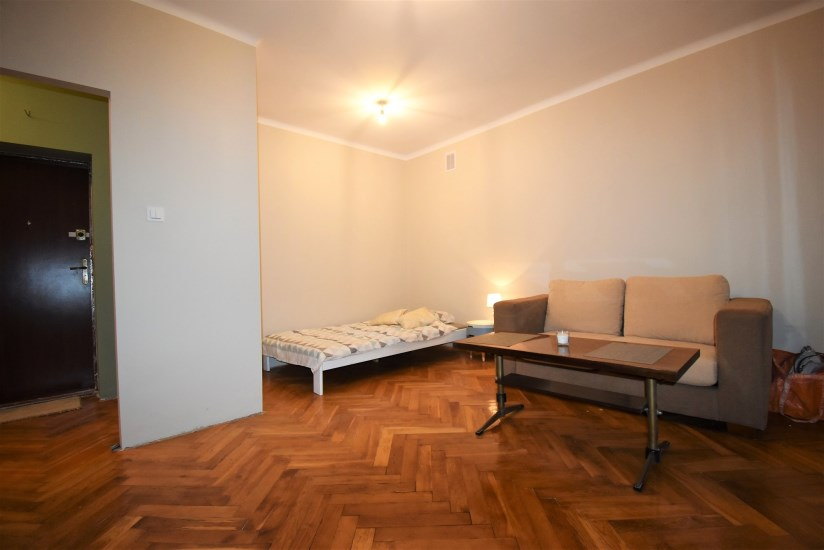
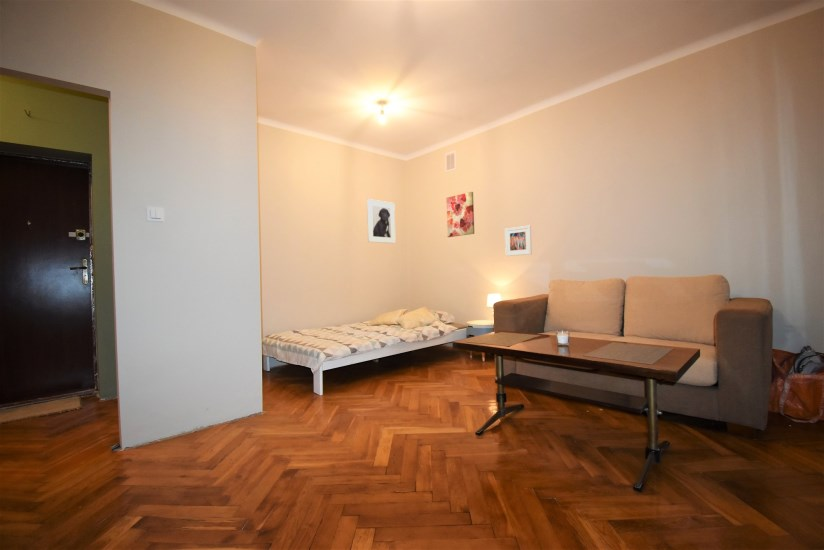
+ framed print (517, 241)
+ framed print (381, 221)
+ wall art (460, 215)
